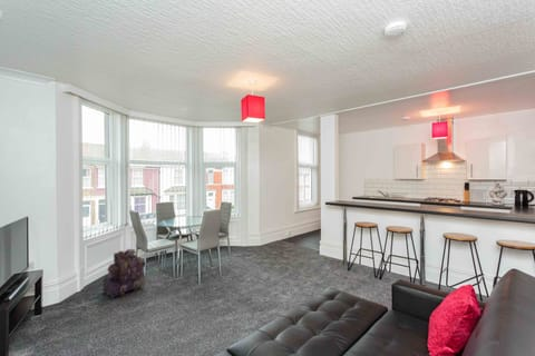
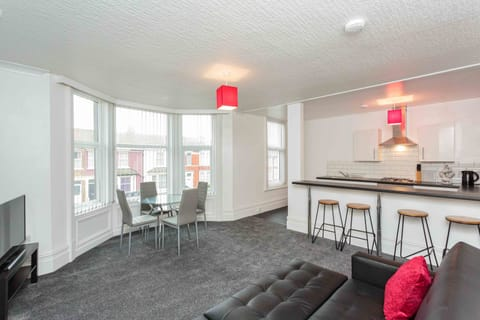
- backpack (125, 270)
